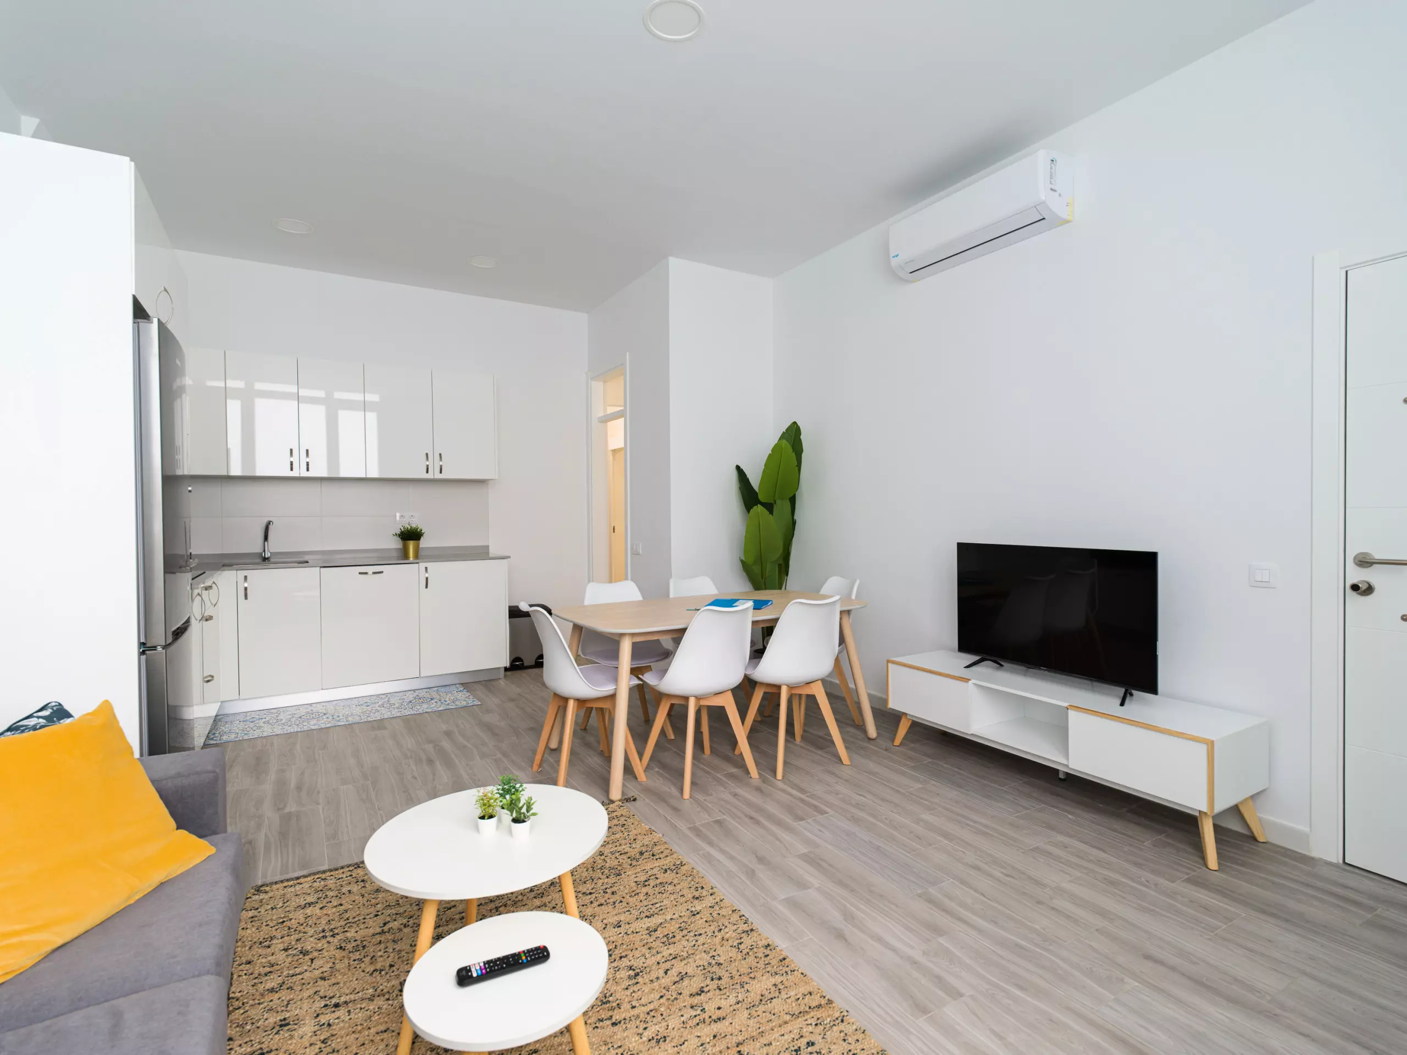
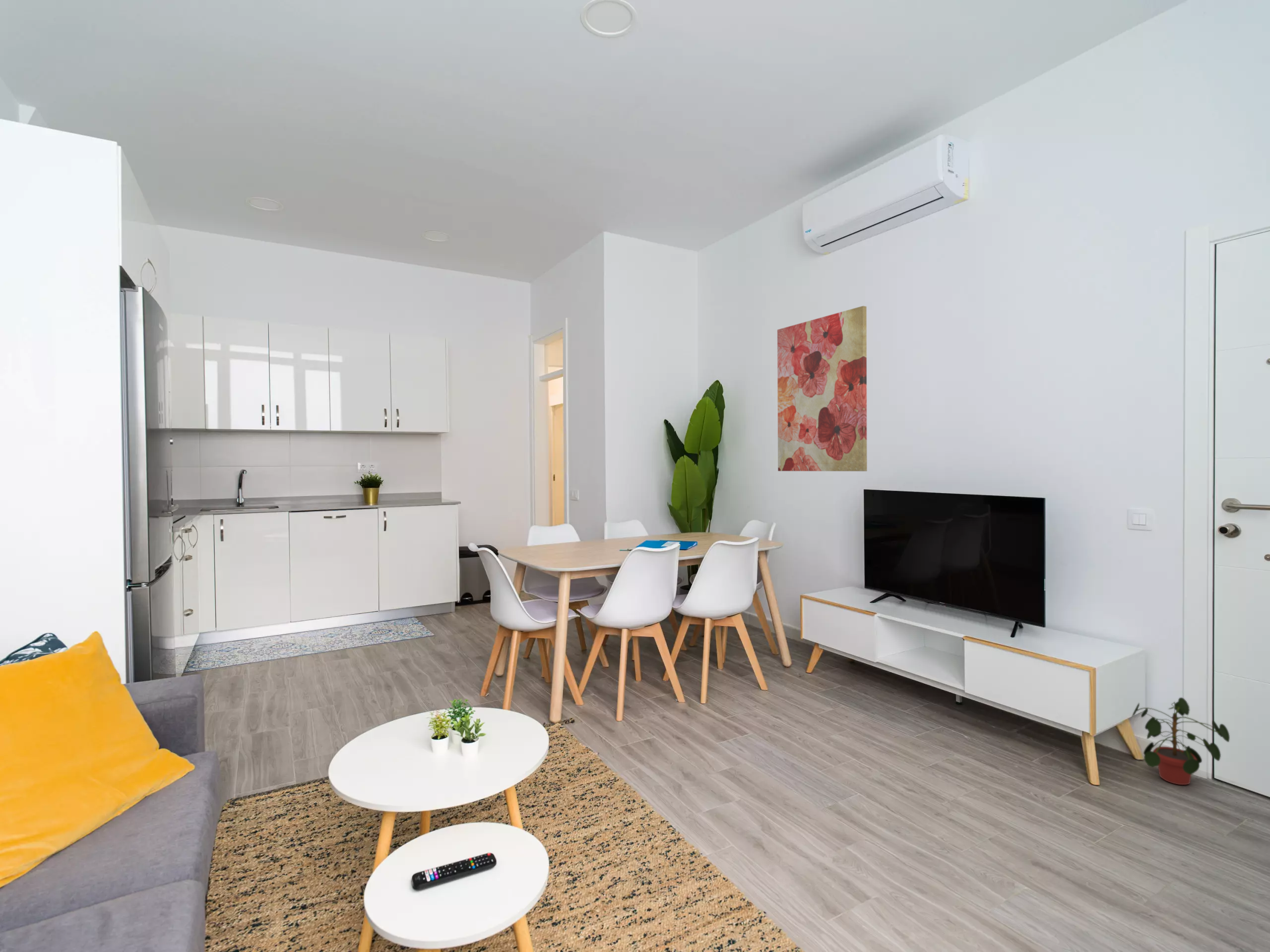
+ wall art (819, 395)
+ potted plant (1180, 736)
